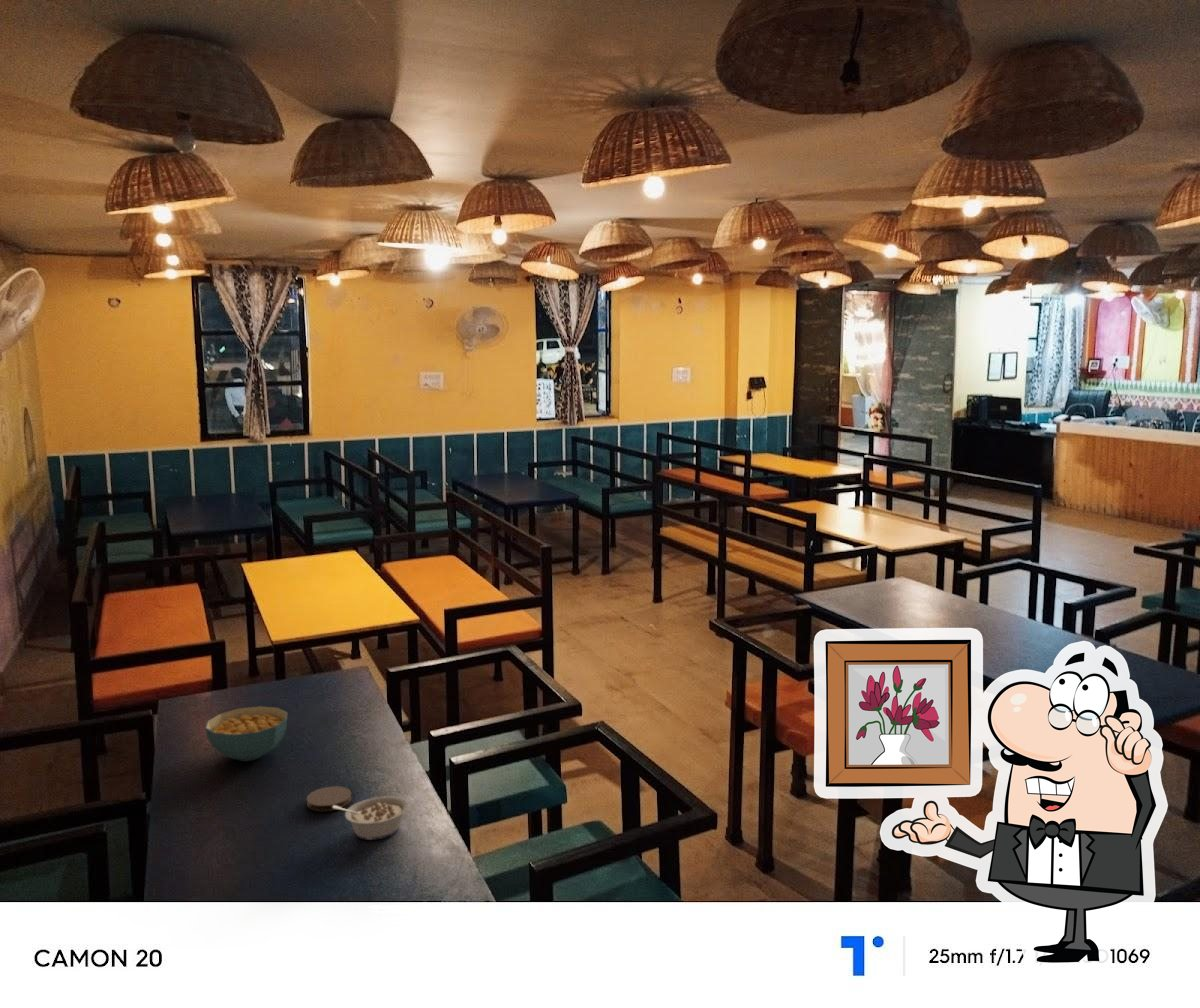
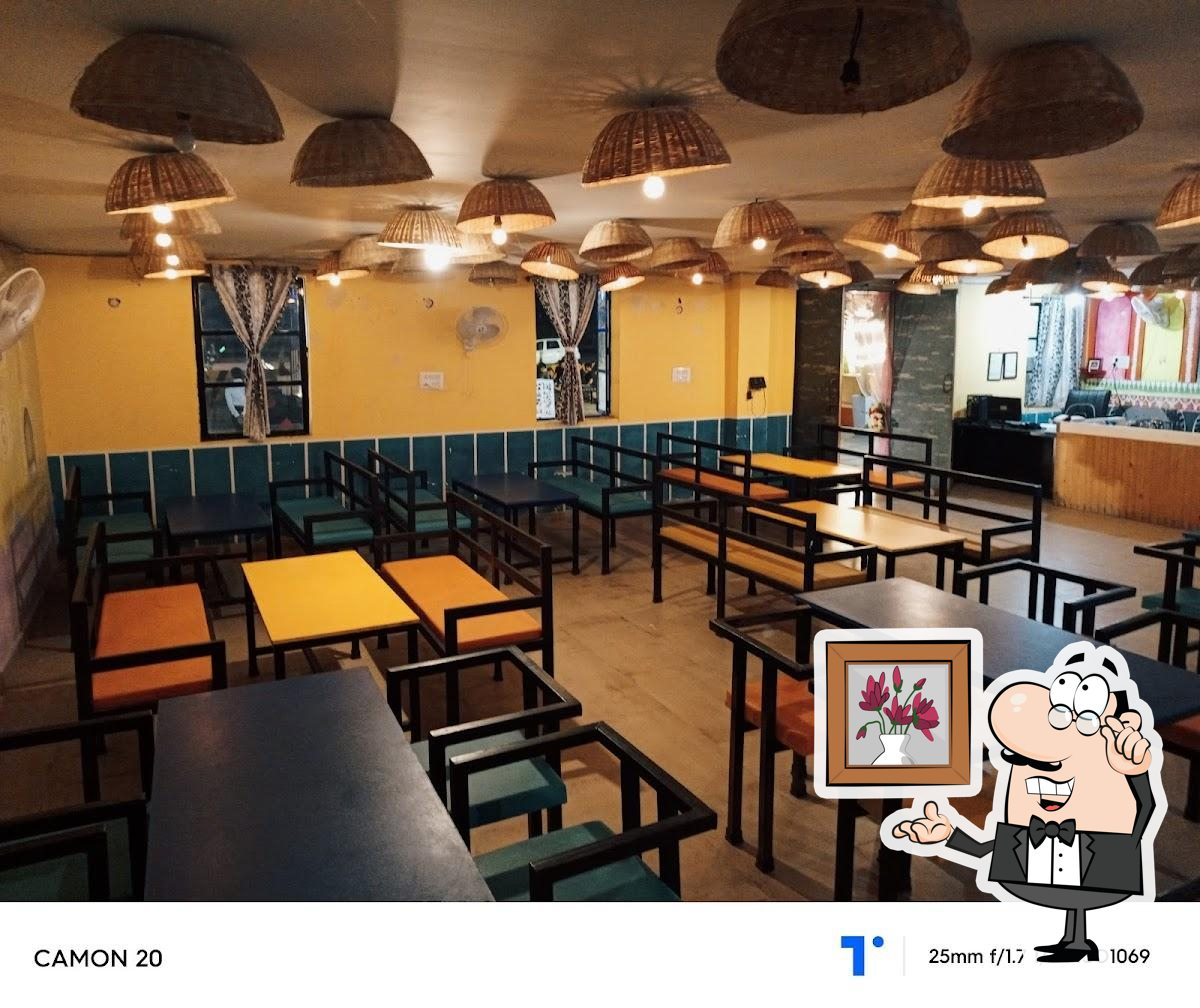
- coaster (329, 798)
- legume (374, 818)
- cereal bowl (248, 738)
